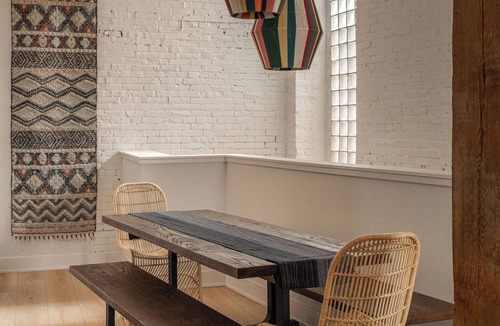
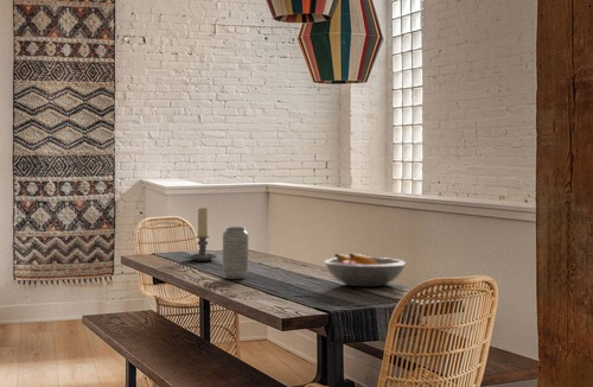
+ vase (235, 252)
+ candle holder (202, 233)
+ fruit bowl (364, 269)
